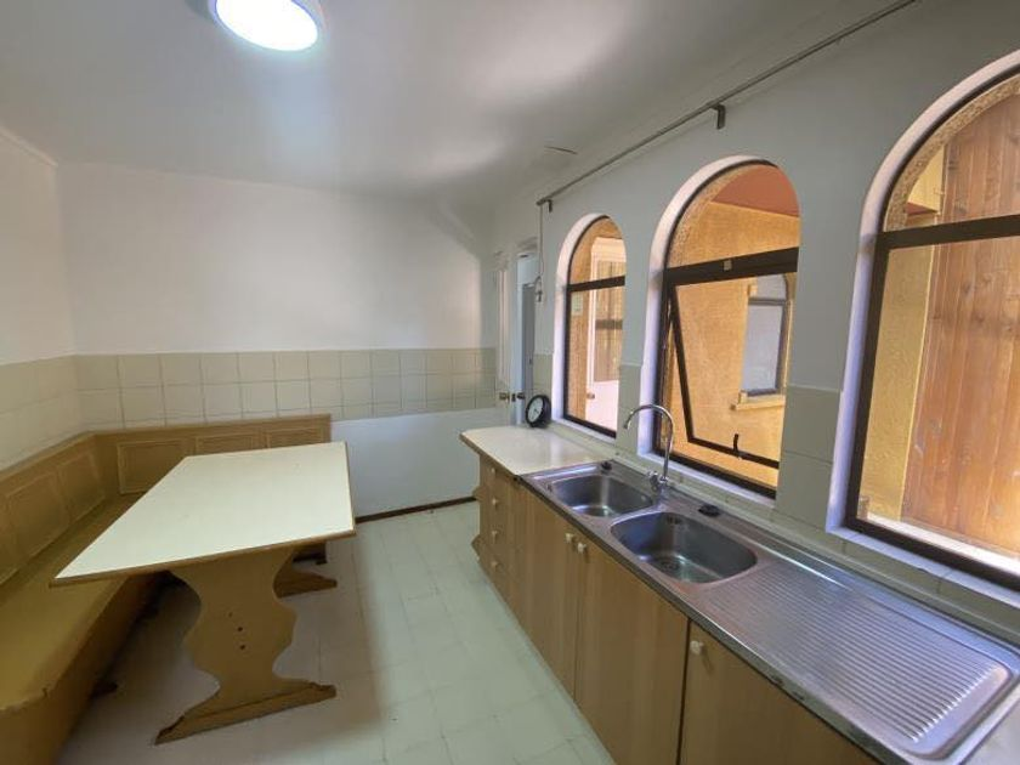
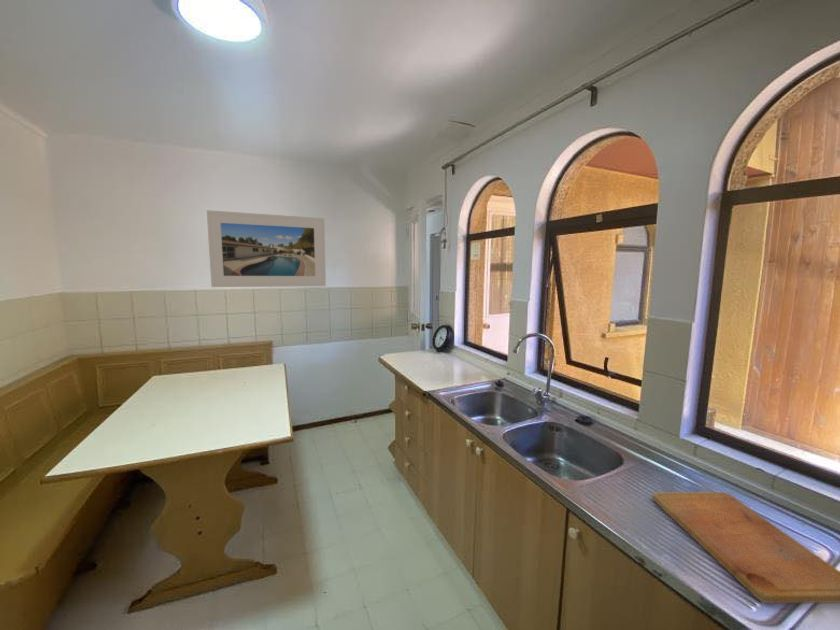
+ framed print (270, 251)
+ cutting board (740, 537)
